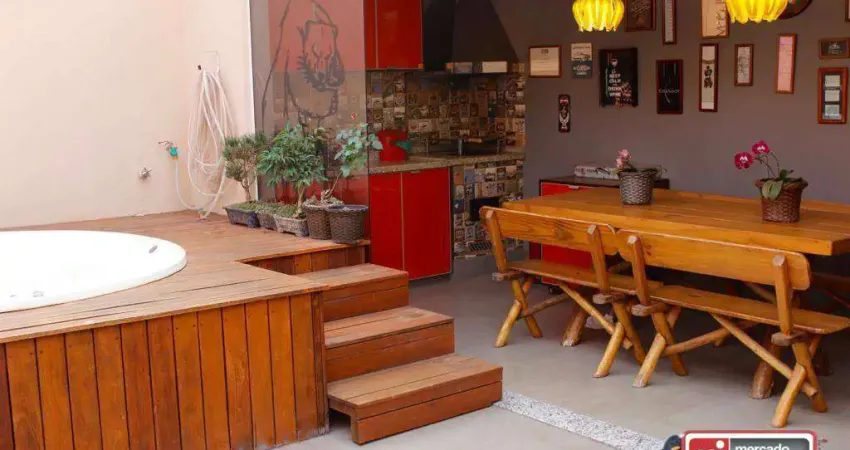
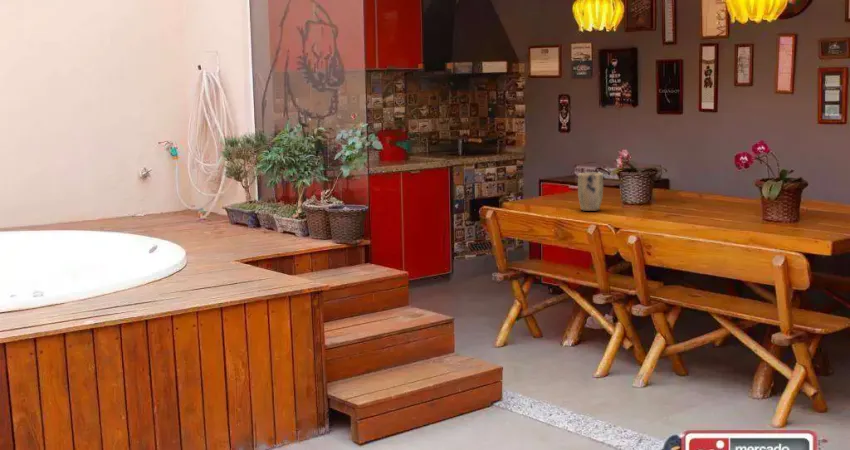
+ plant pot (590, 191)
